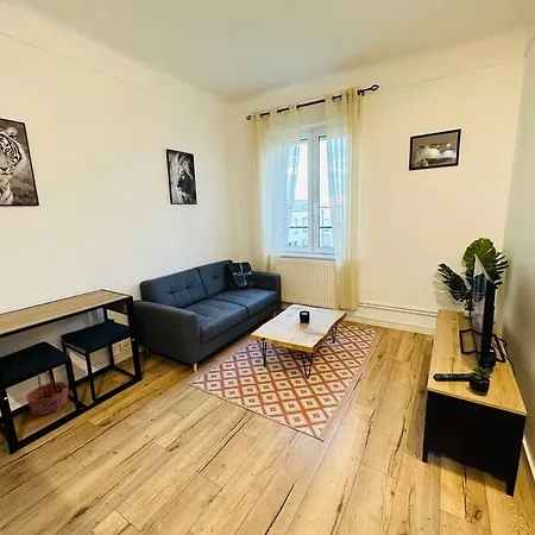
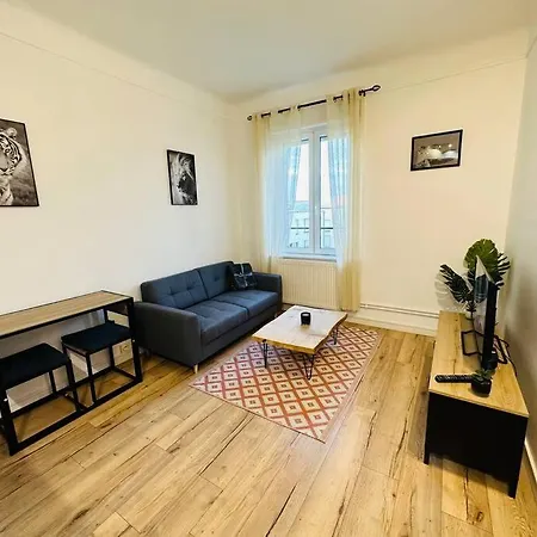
- basket (46, 384)
